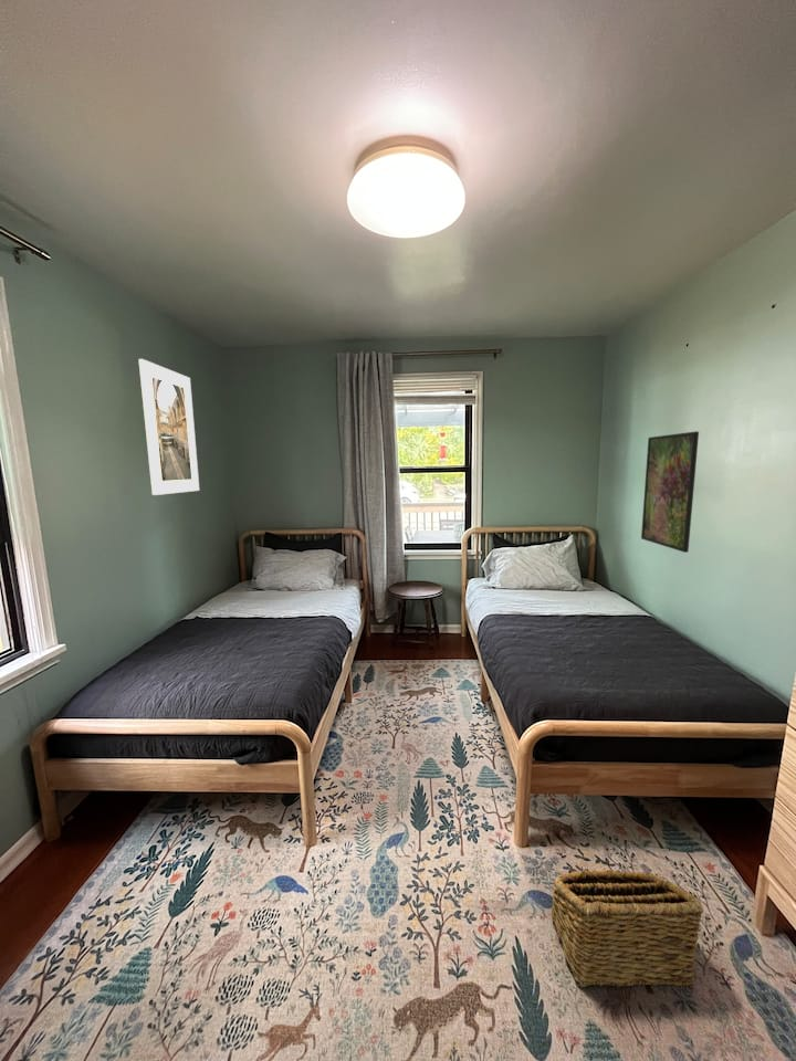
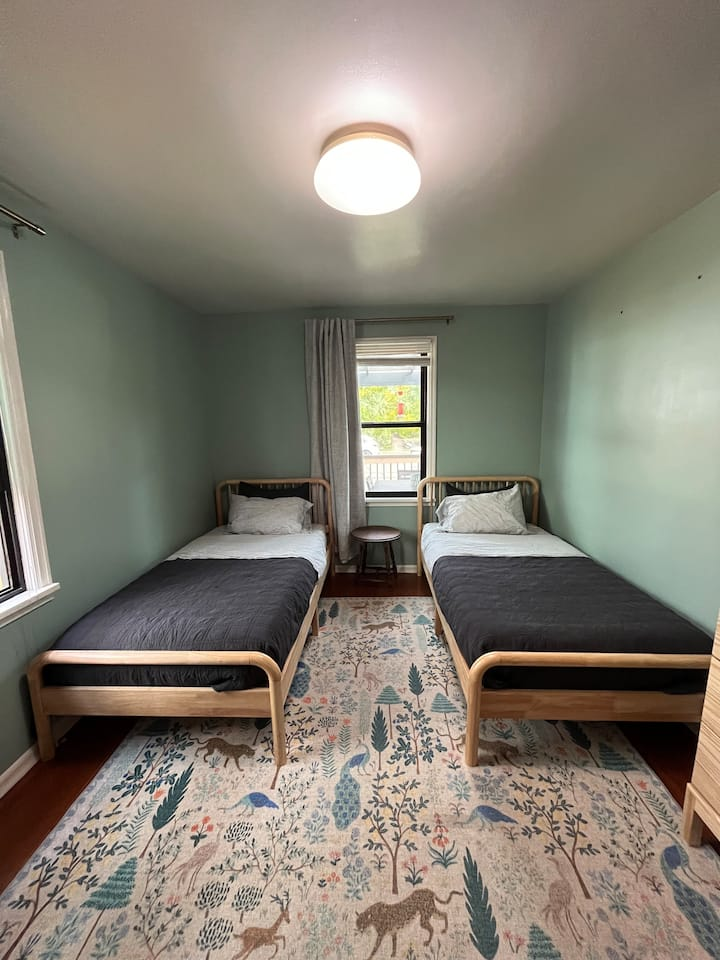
- basket (618, 903)
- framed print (667, 491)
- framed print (172, 432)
